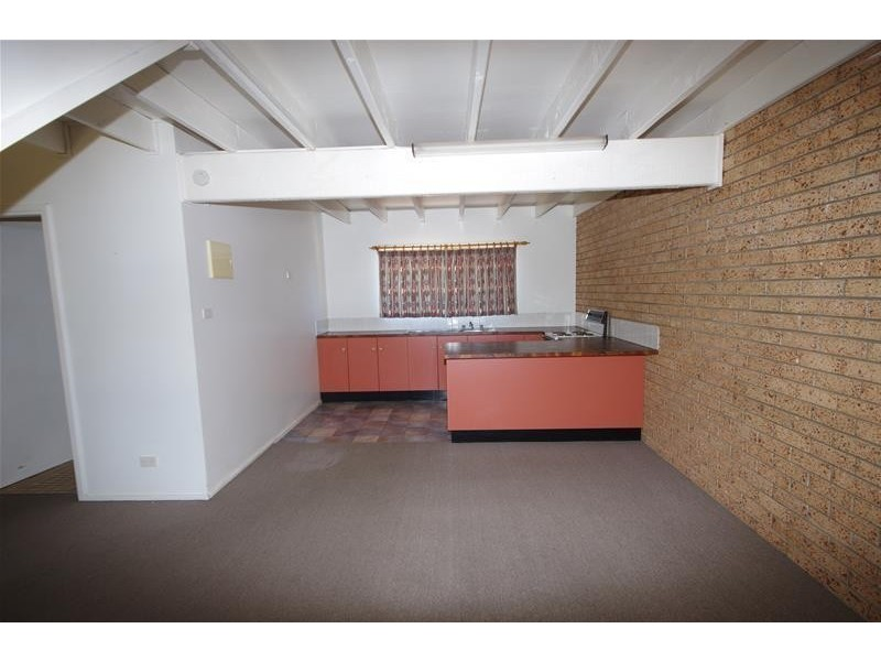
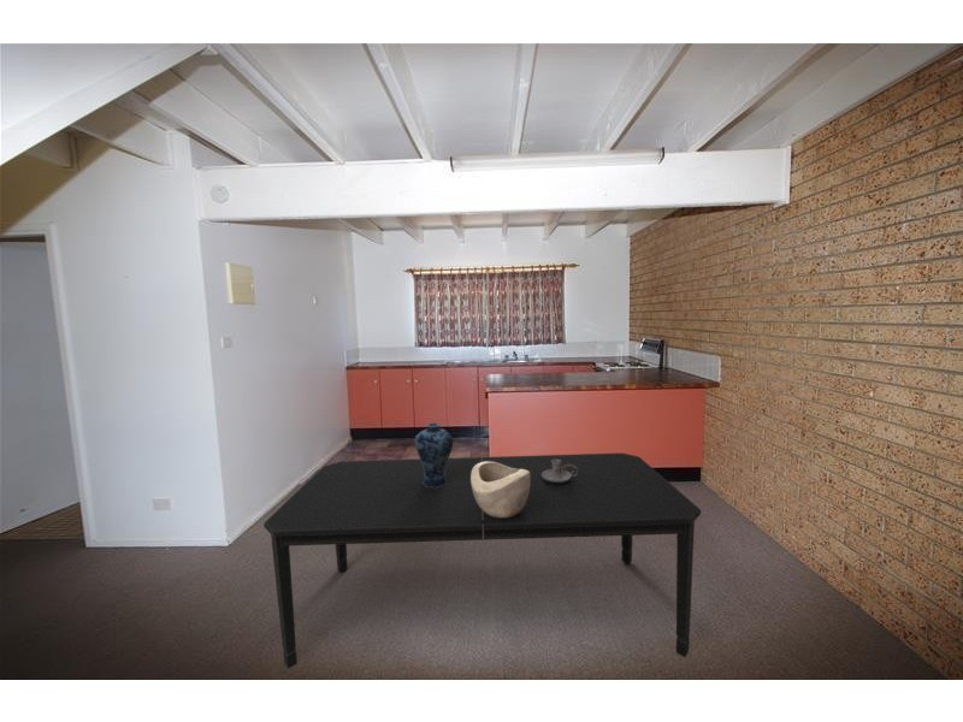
+ decorative bowl (500, 489)
+ candle holder (560, 469)
+ dining table (484, 539)
+ vase (433, 452)
